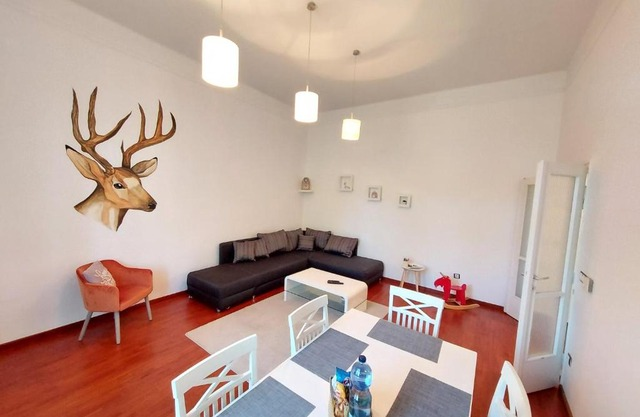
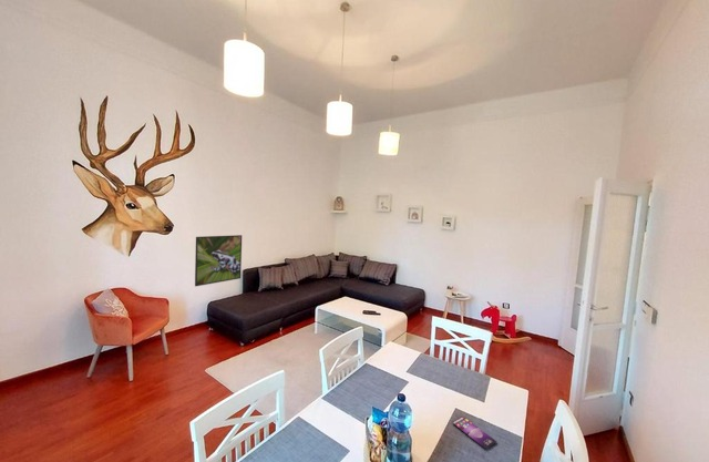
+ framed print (219, 258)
+ smartphone (473, 431)
